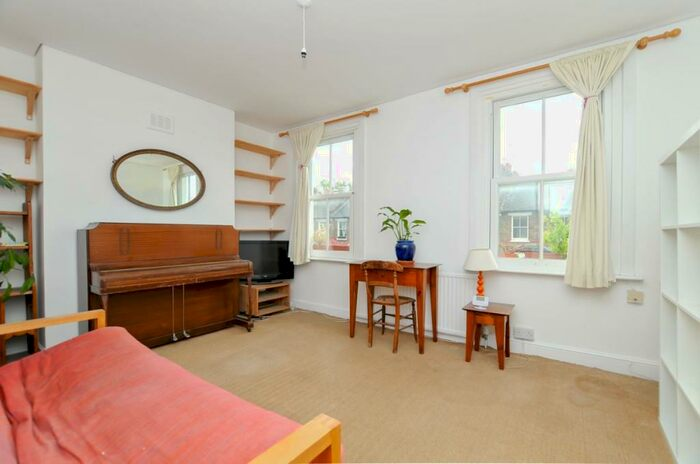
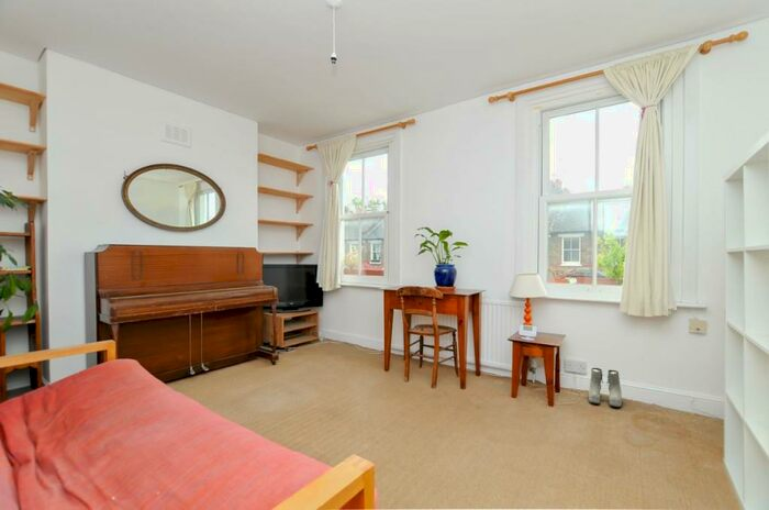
+ boots (602, 382)
